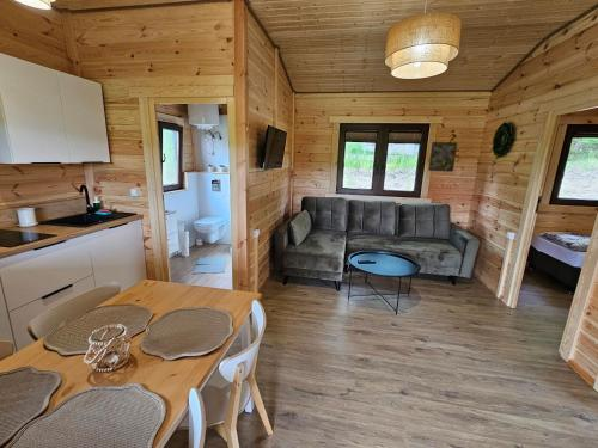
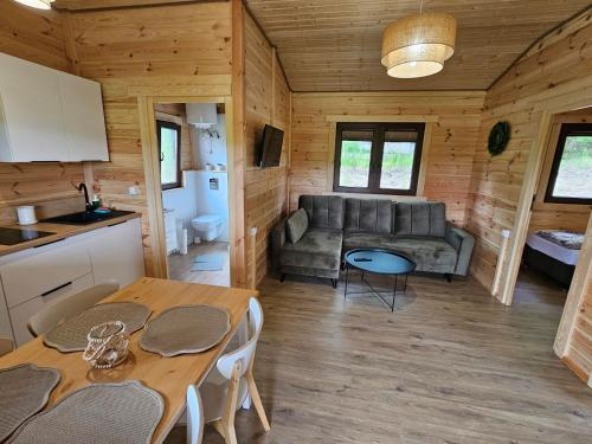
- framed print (443, 157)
